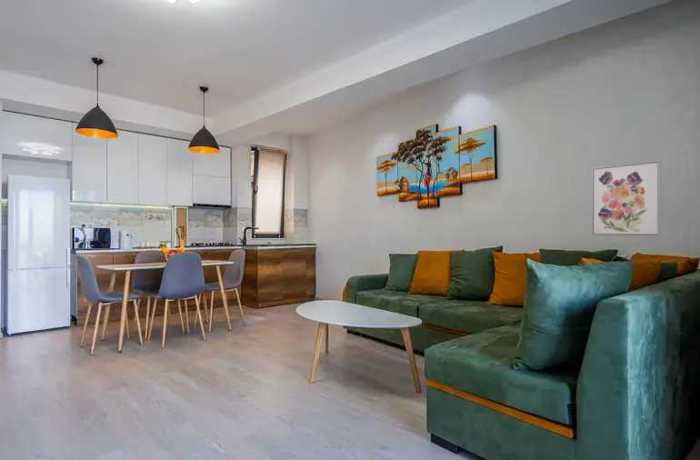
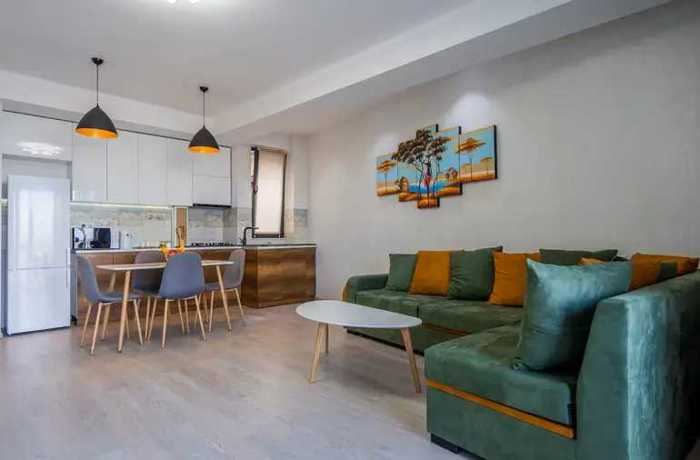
- wall art (624, 200)
